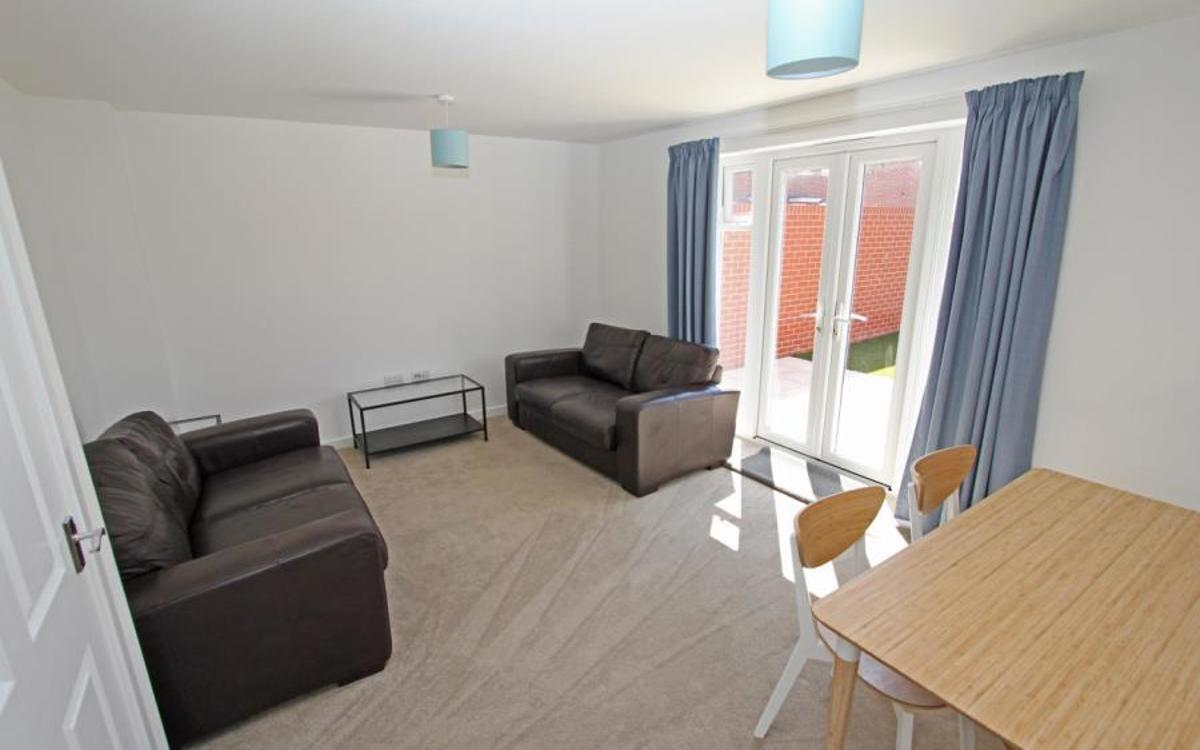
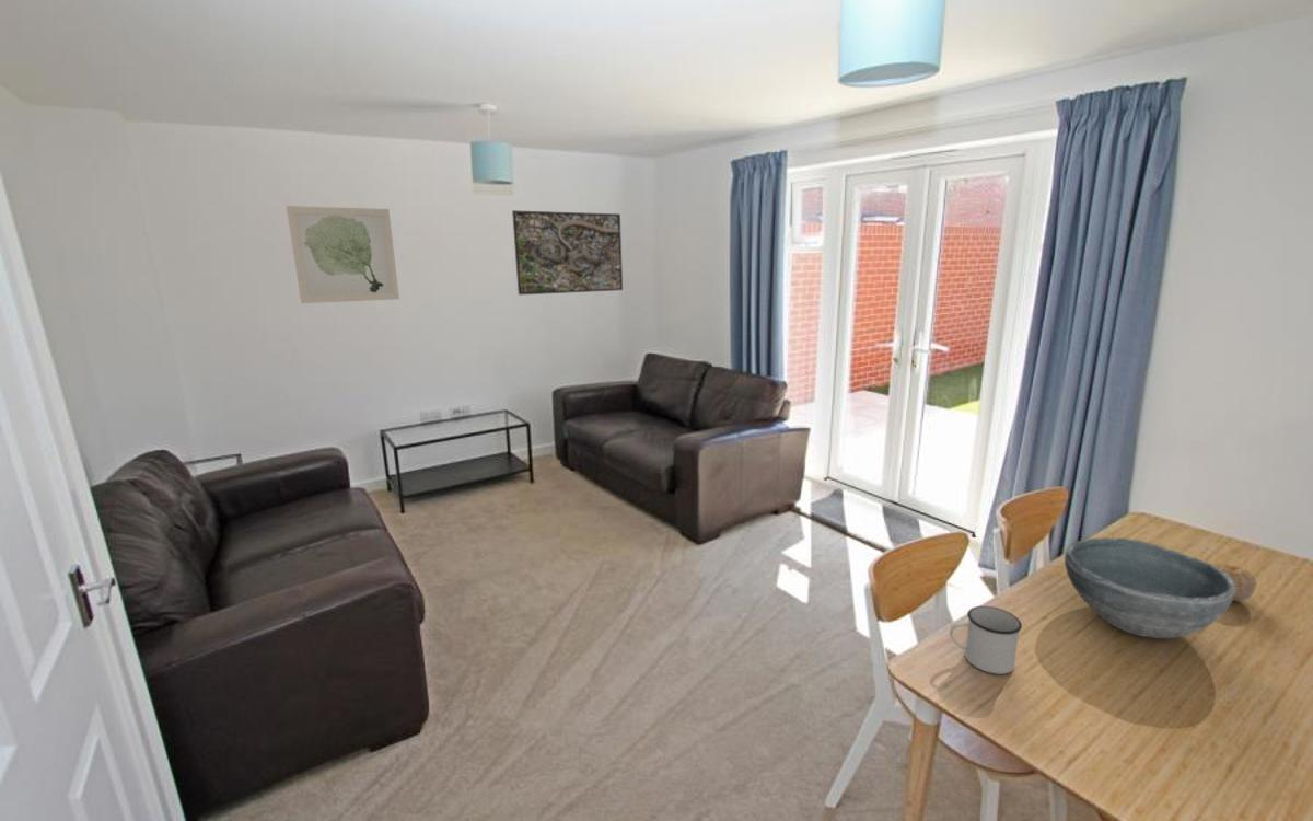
+ bowl (1140, 593)
+ fruit (1231, 578)
+ wall art (346, 255)
+ mug (983, 638)
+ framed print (570, 253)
